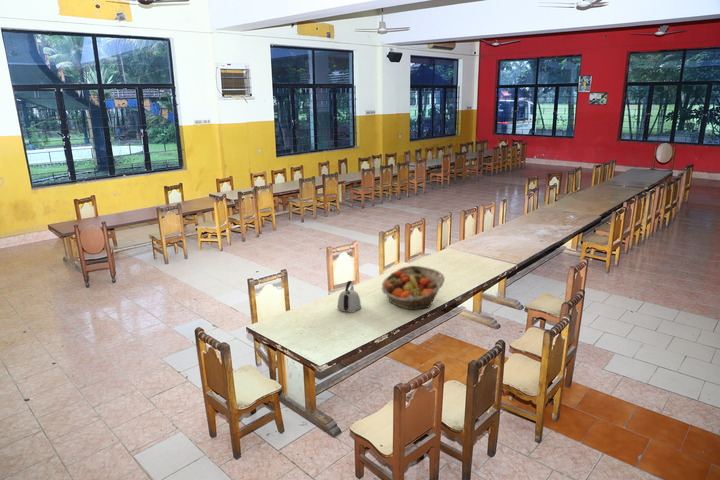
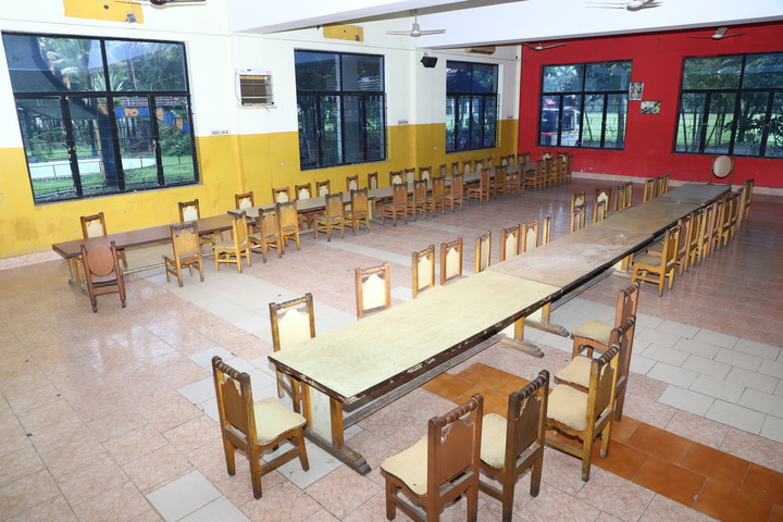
- kettle (349, 294)
- fruit basket (412, 287)
